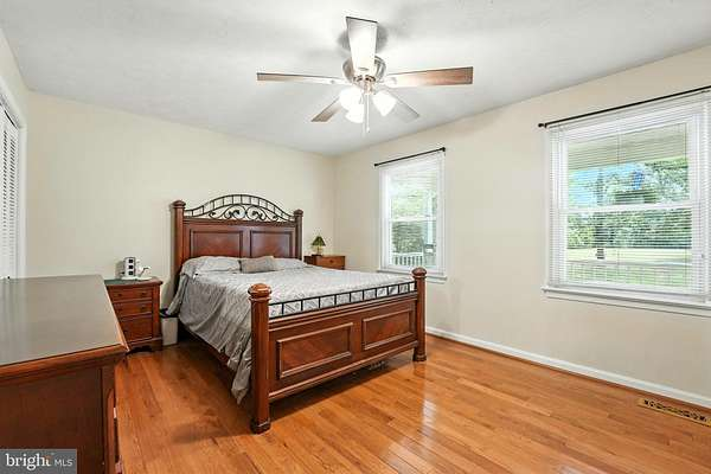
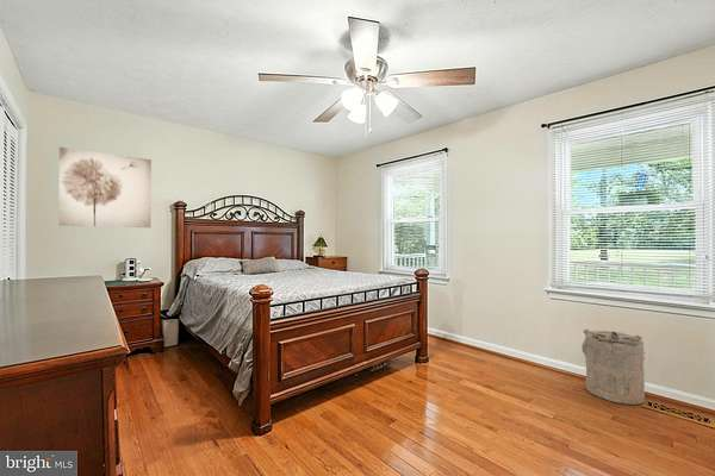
+ laundry hamper (610, 361)
+ wall art (107, 189)
